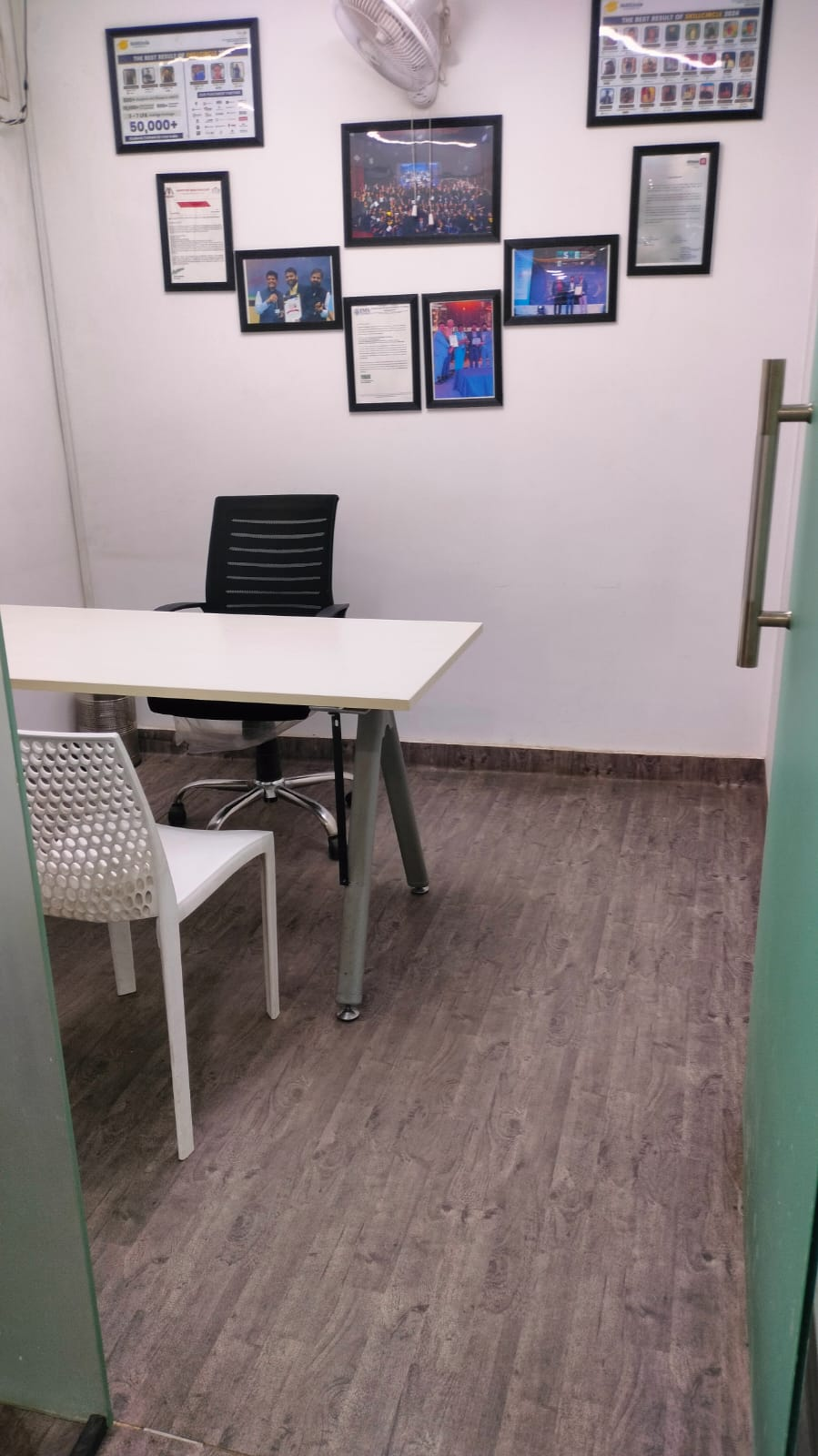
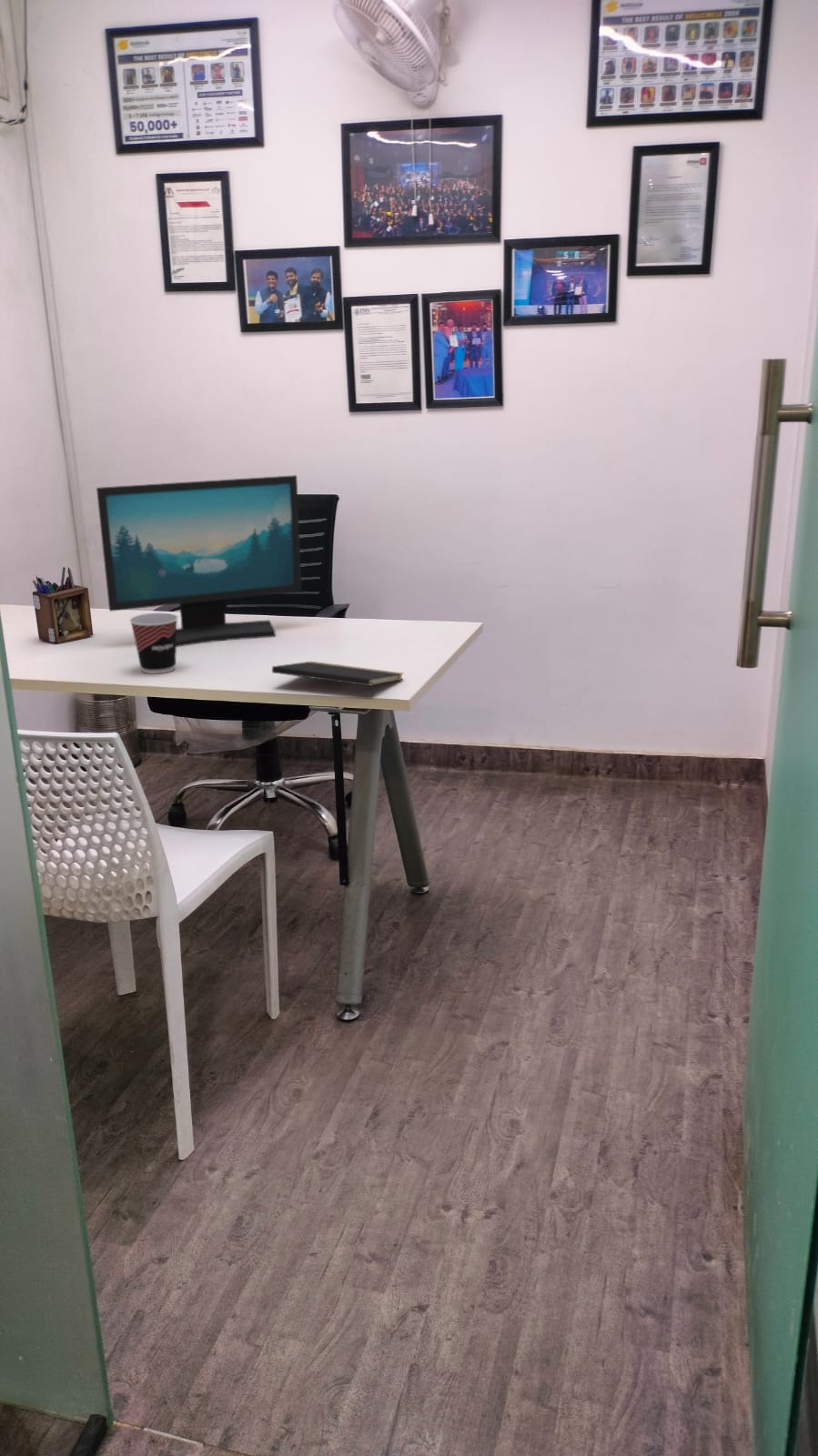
+ notepad (338, 672)
+ cup (156, 643)
+ desk organizer (62, 604)
+ computer monitor (205, 561)
